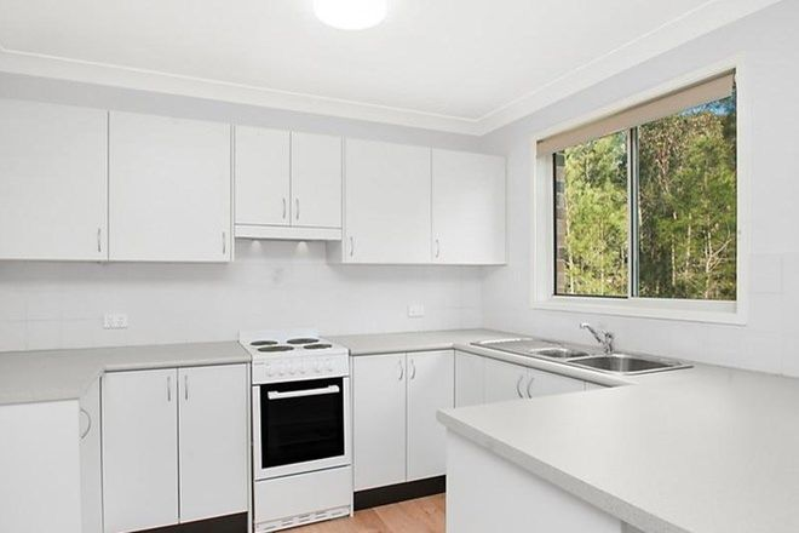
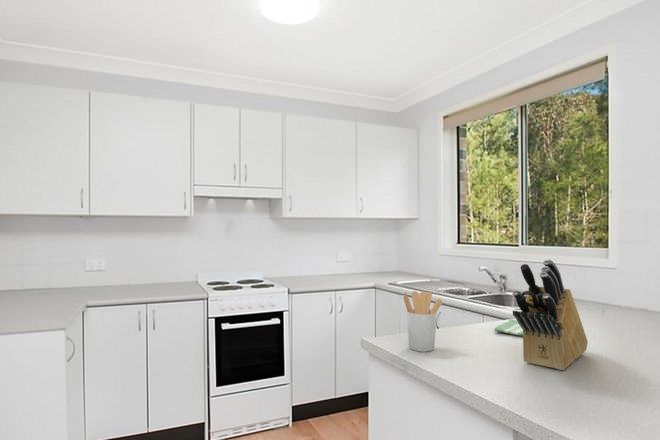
+ dish towel (522, 329)
+ utensil holder (421, 318)
+ knife block (551, 308)
